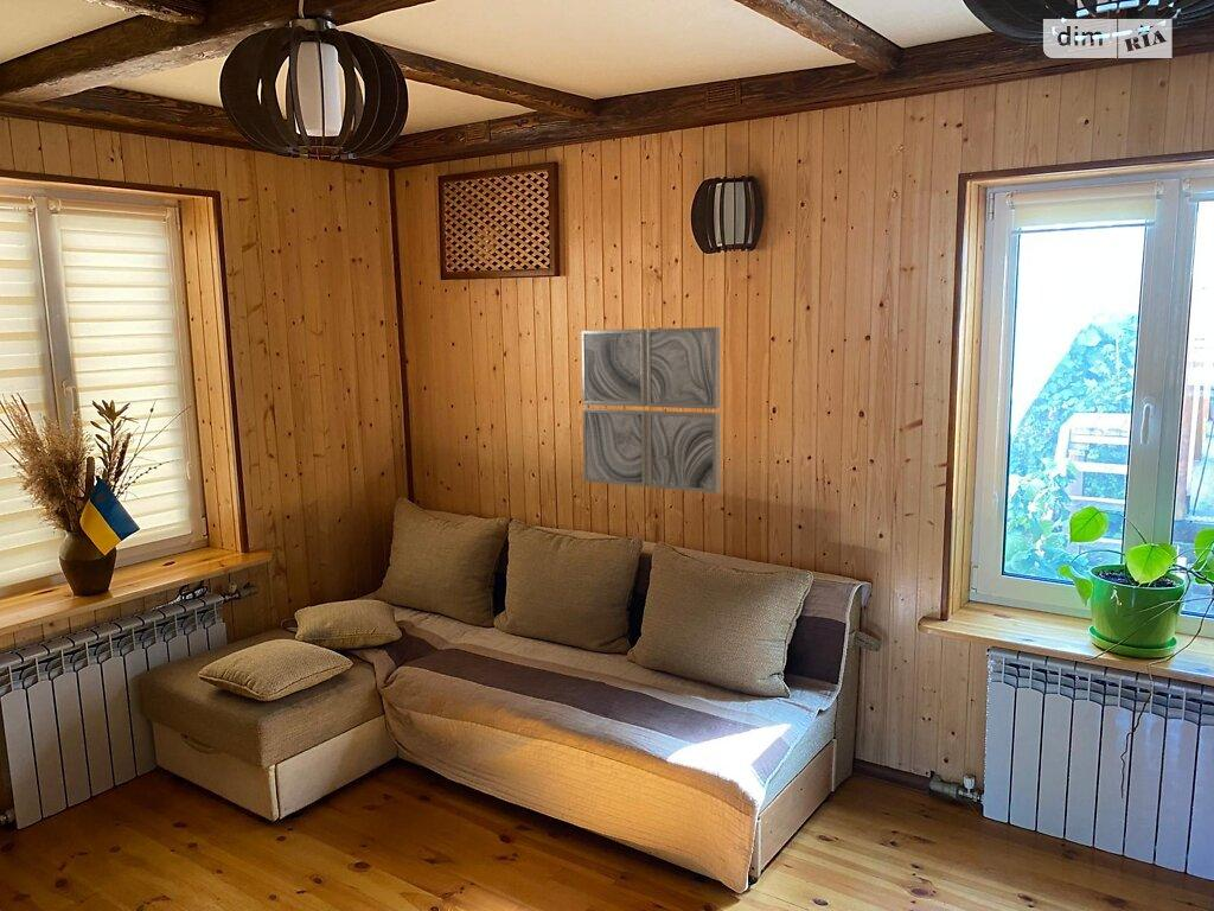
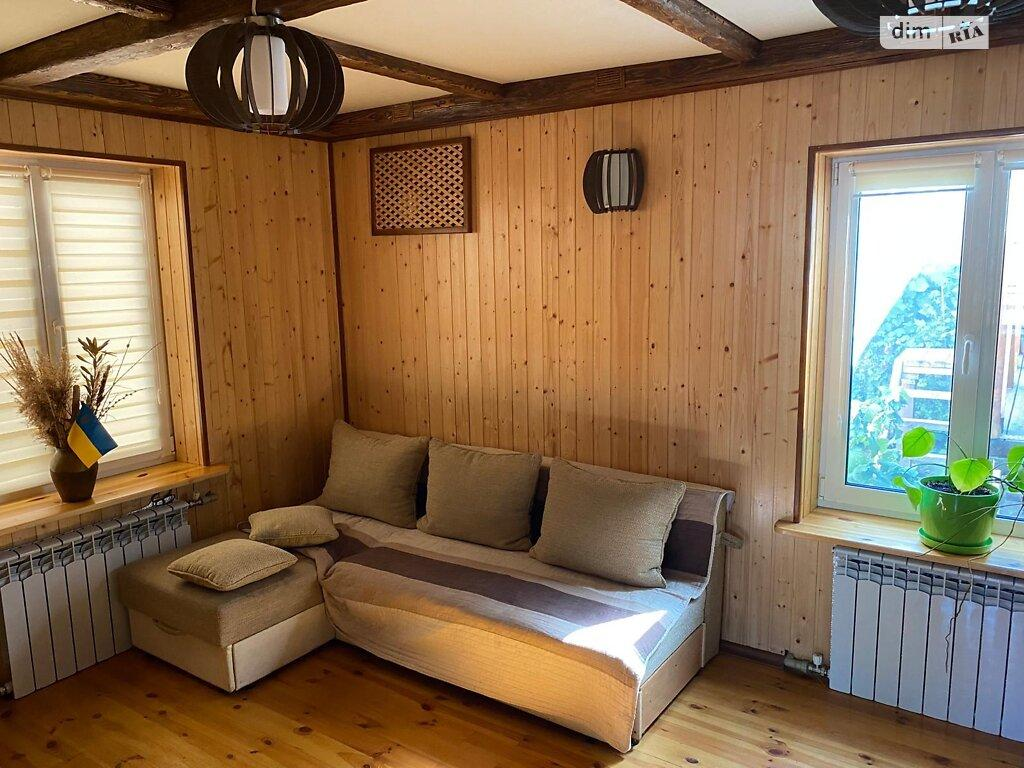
- wall art (647, 410)
